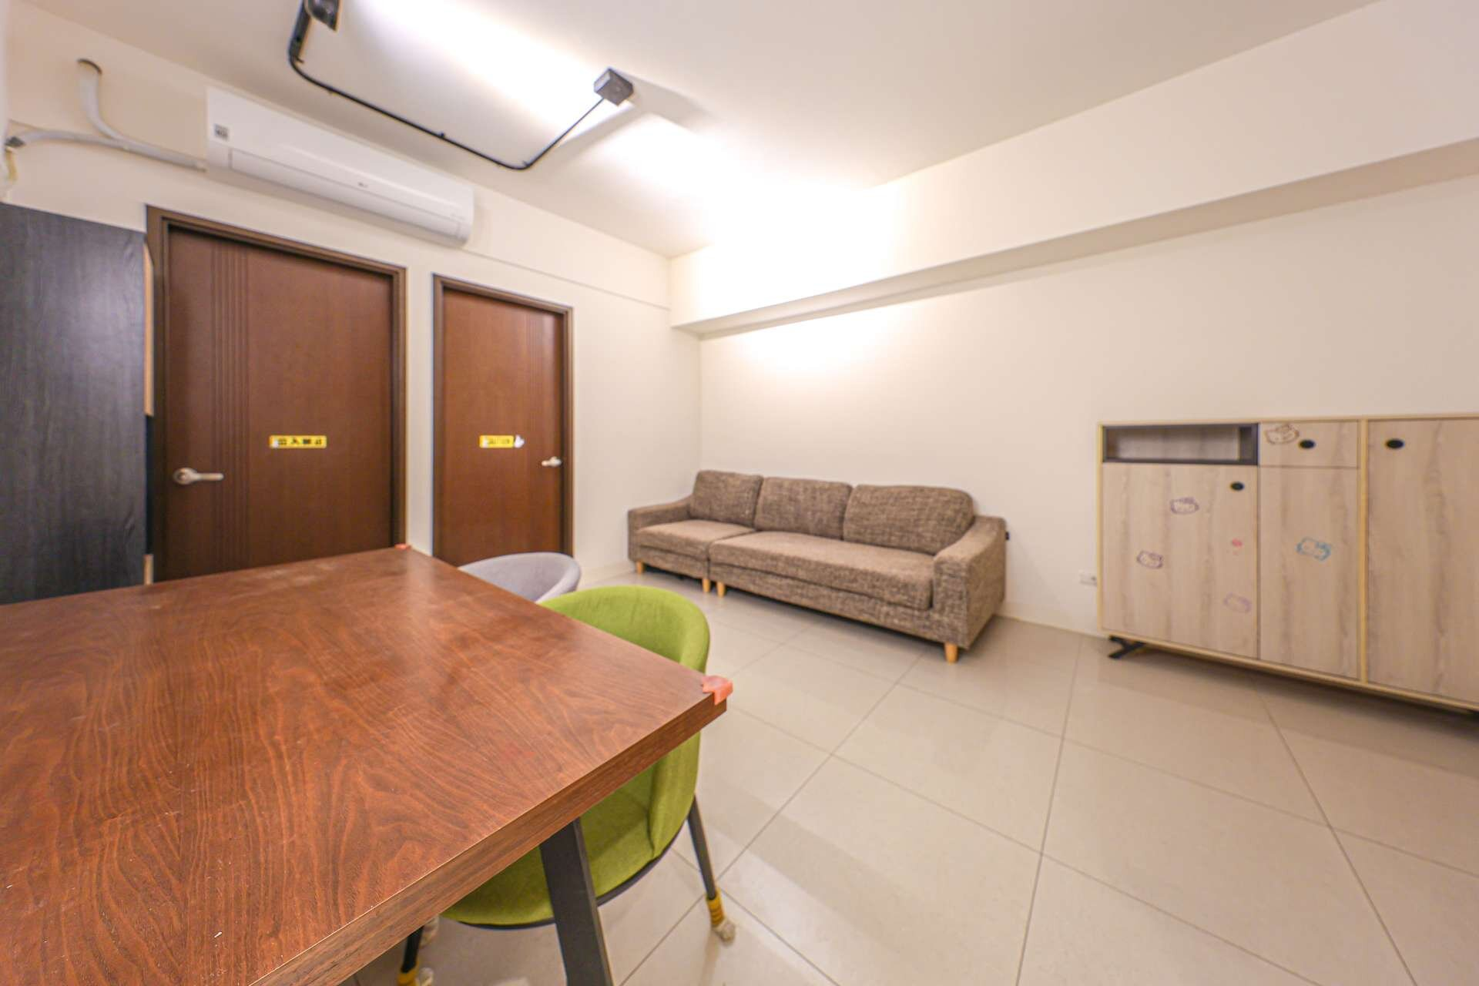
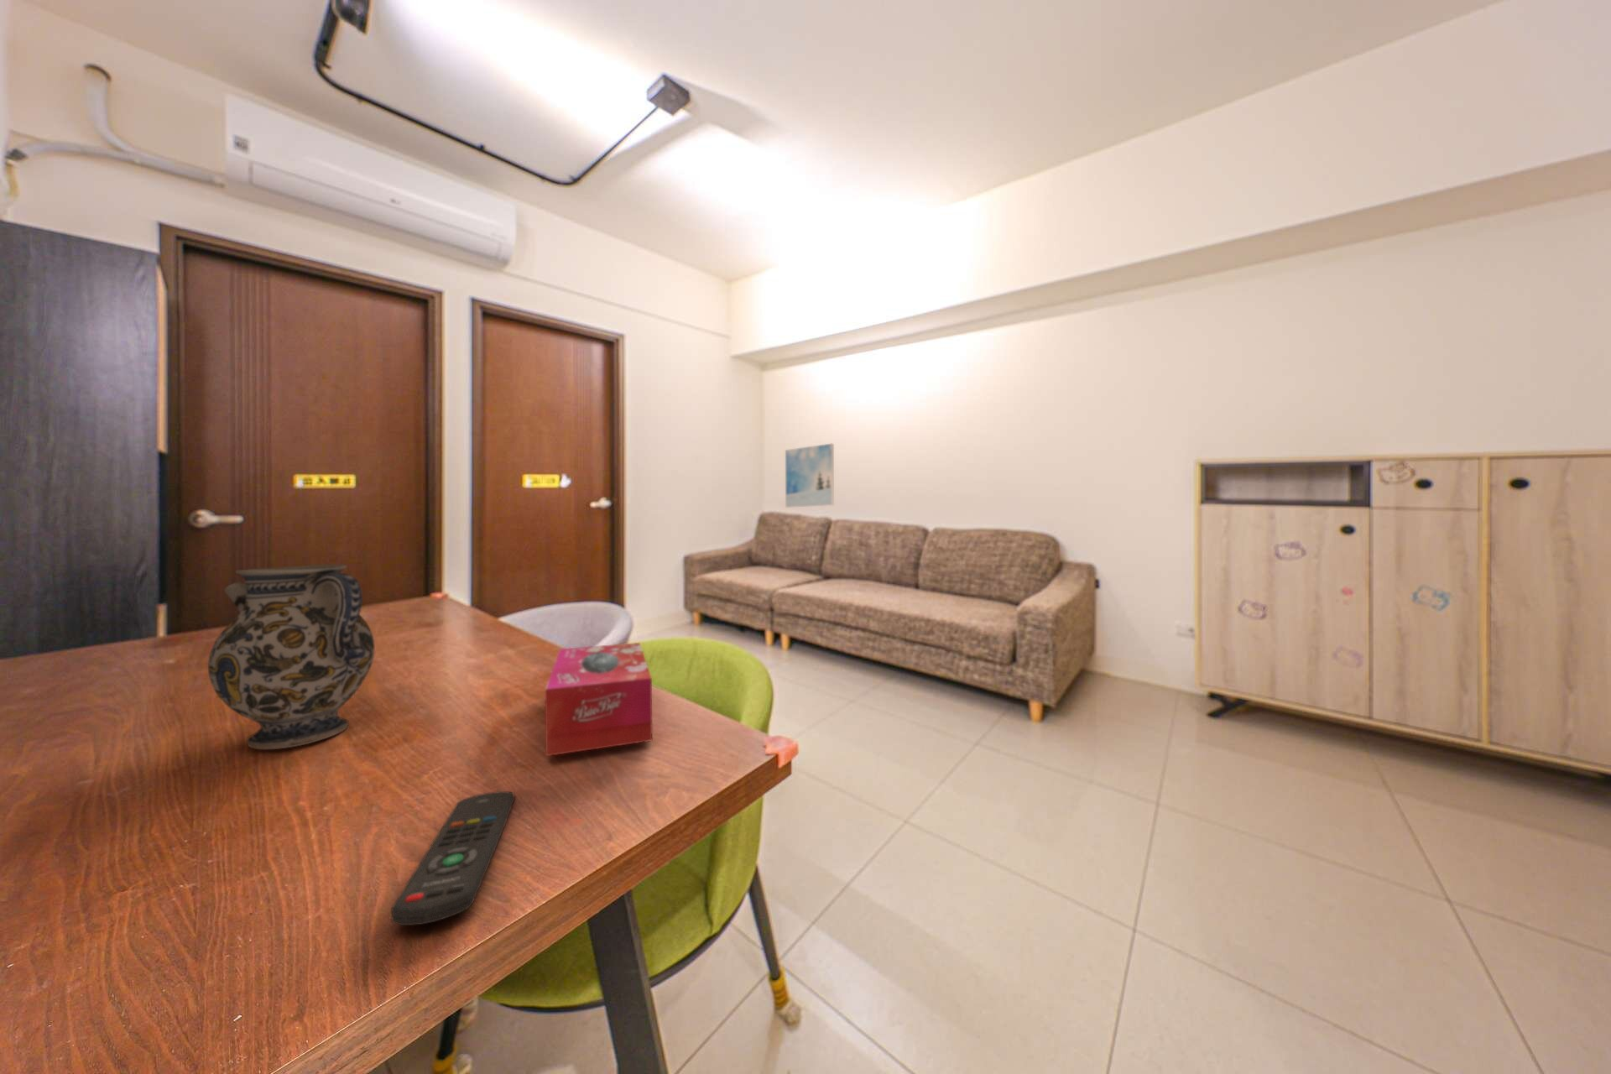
+ ewer (292, 651)
+ remote control (464, 845)
+ tissue box (601, 689)
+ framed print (808, 477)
